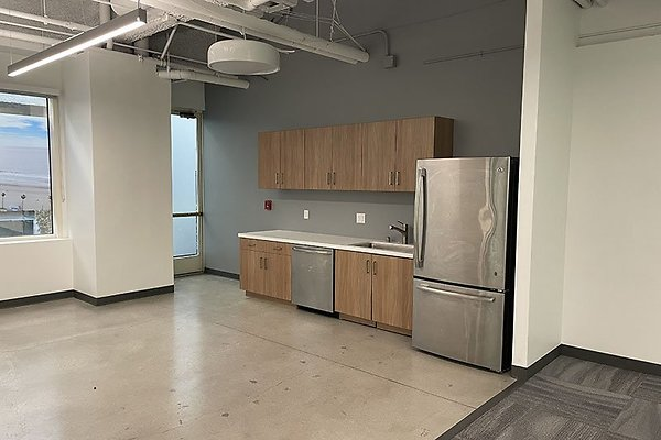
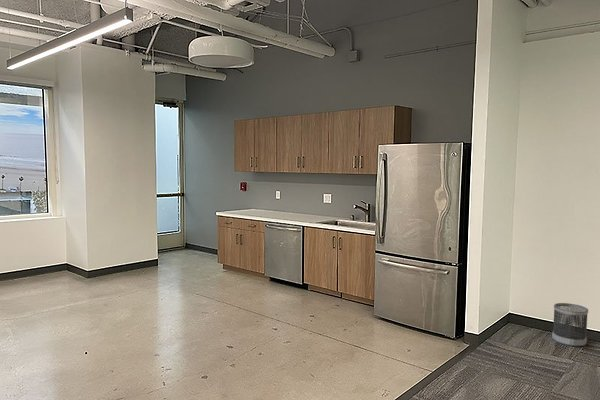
+ wastebasket (569, 324)
